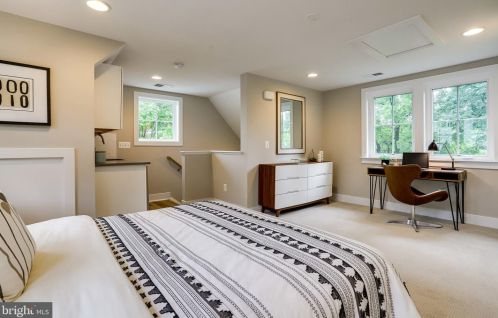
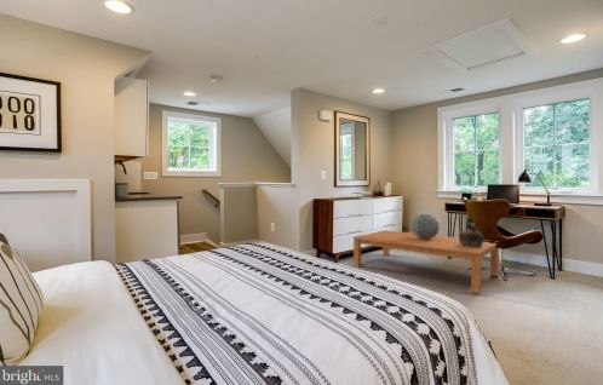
+ decorative sphere (425, 226)
+ coffee table (421, 252)
+ vessel (470, 230)
